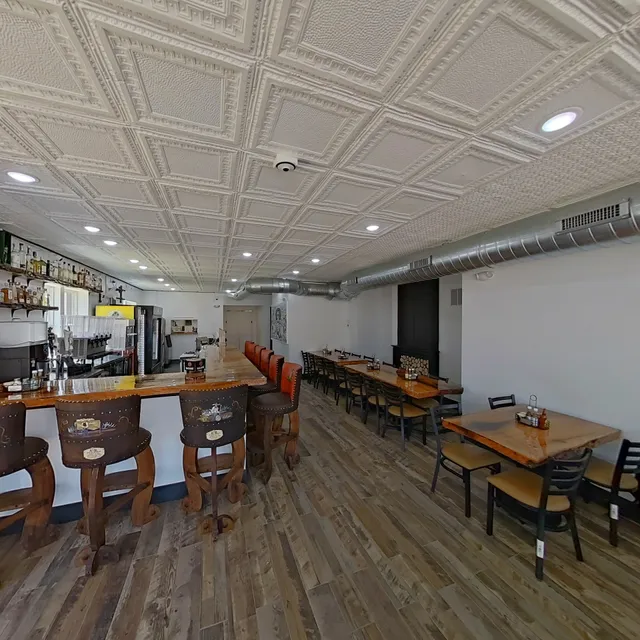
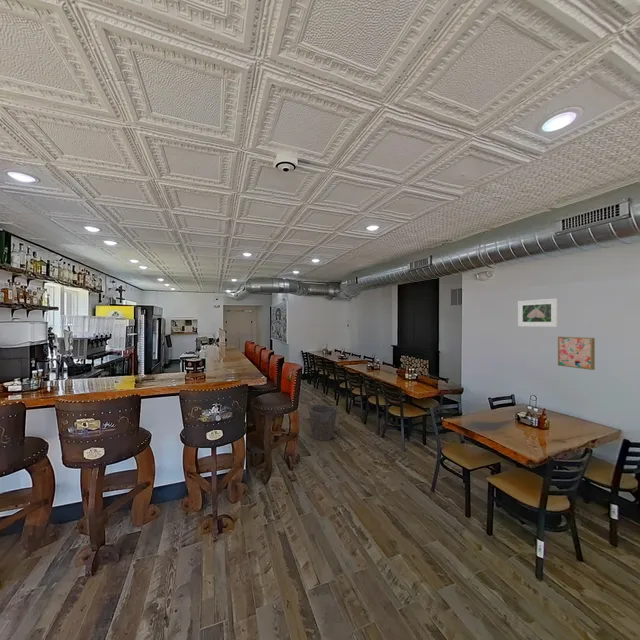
+ wall art (575, 352)
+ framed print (536, 313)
+ waste bin (322, 422)
